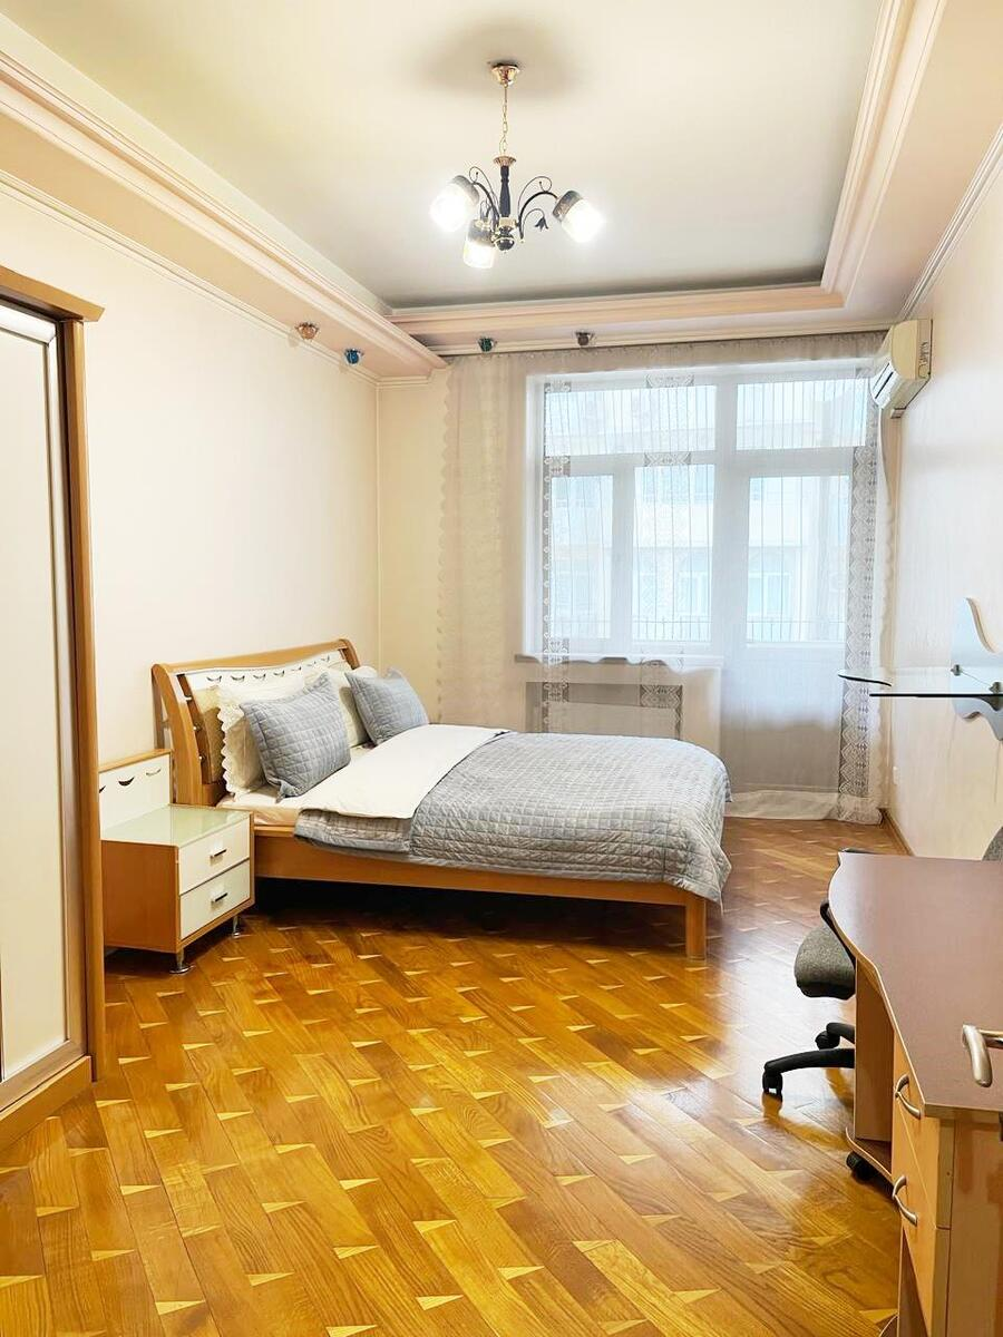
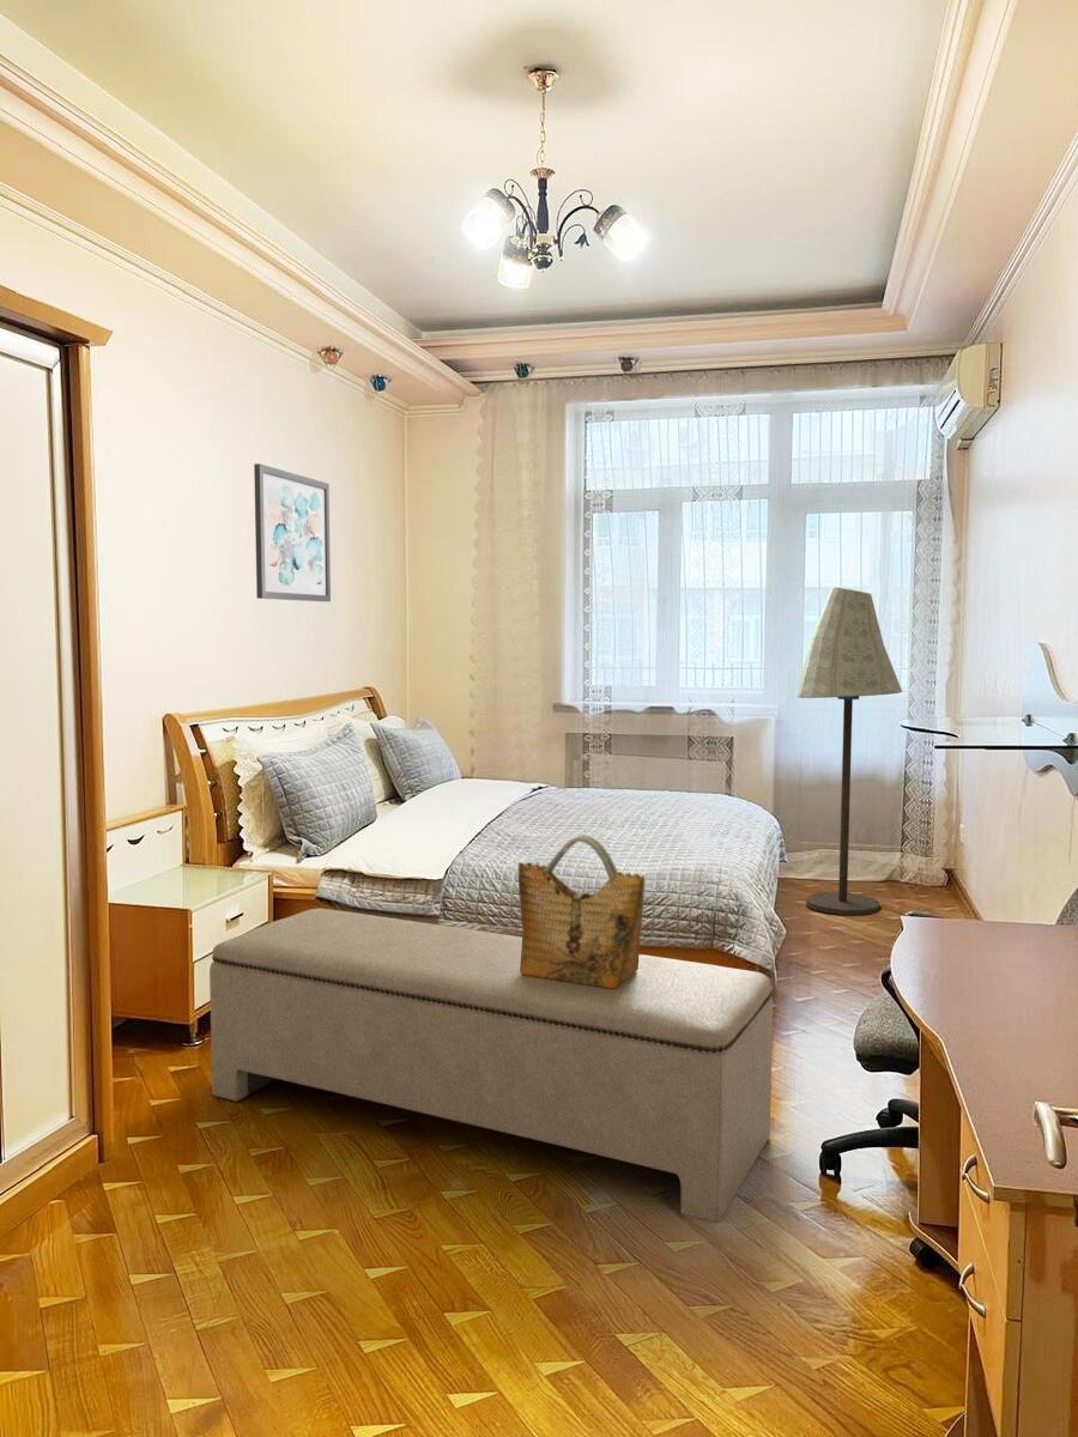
+ grocery bag (579, 903)
+ wall art (295, 536)
+ bench (479, 1035)
+ floor lamp (847, 748)
